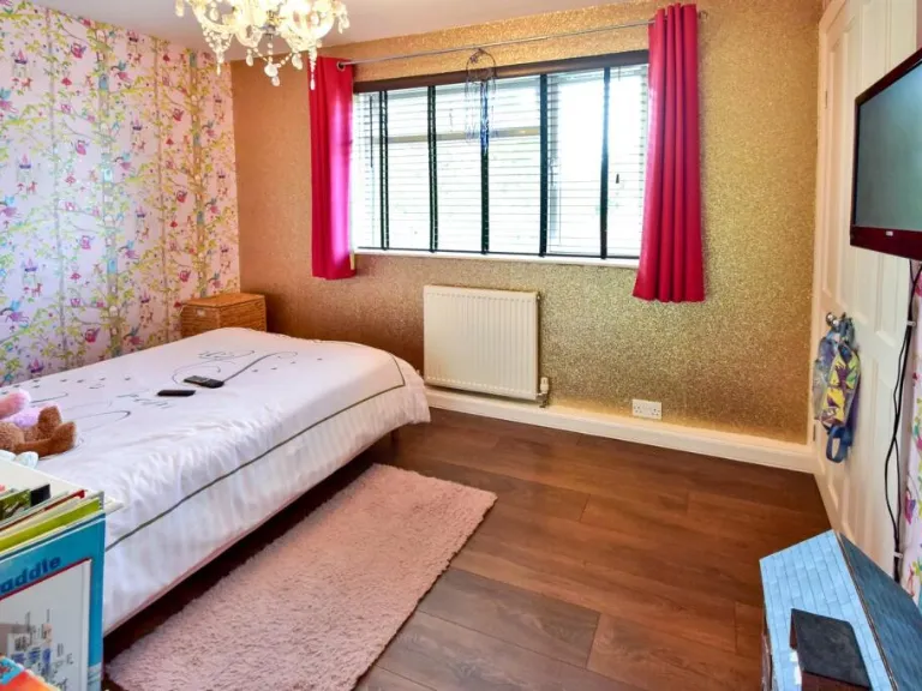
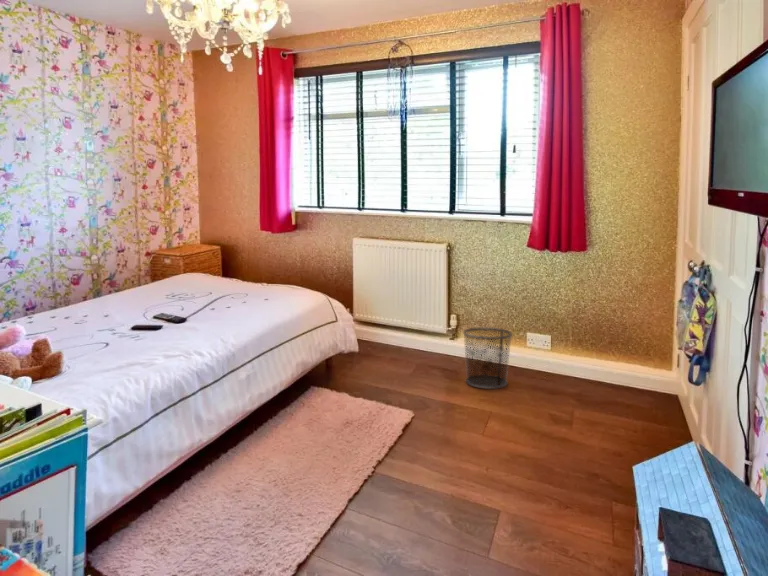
+ waste bin (486, 357)
